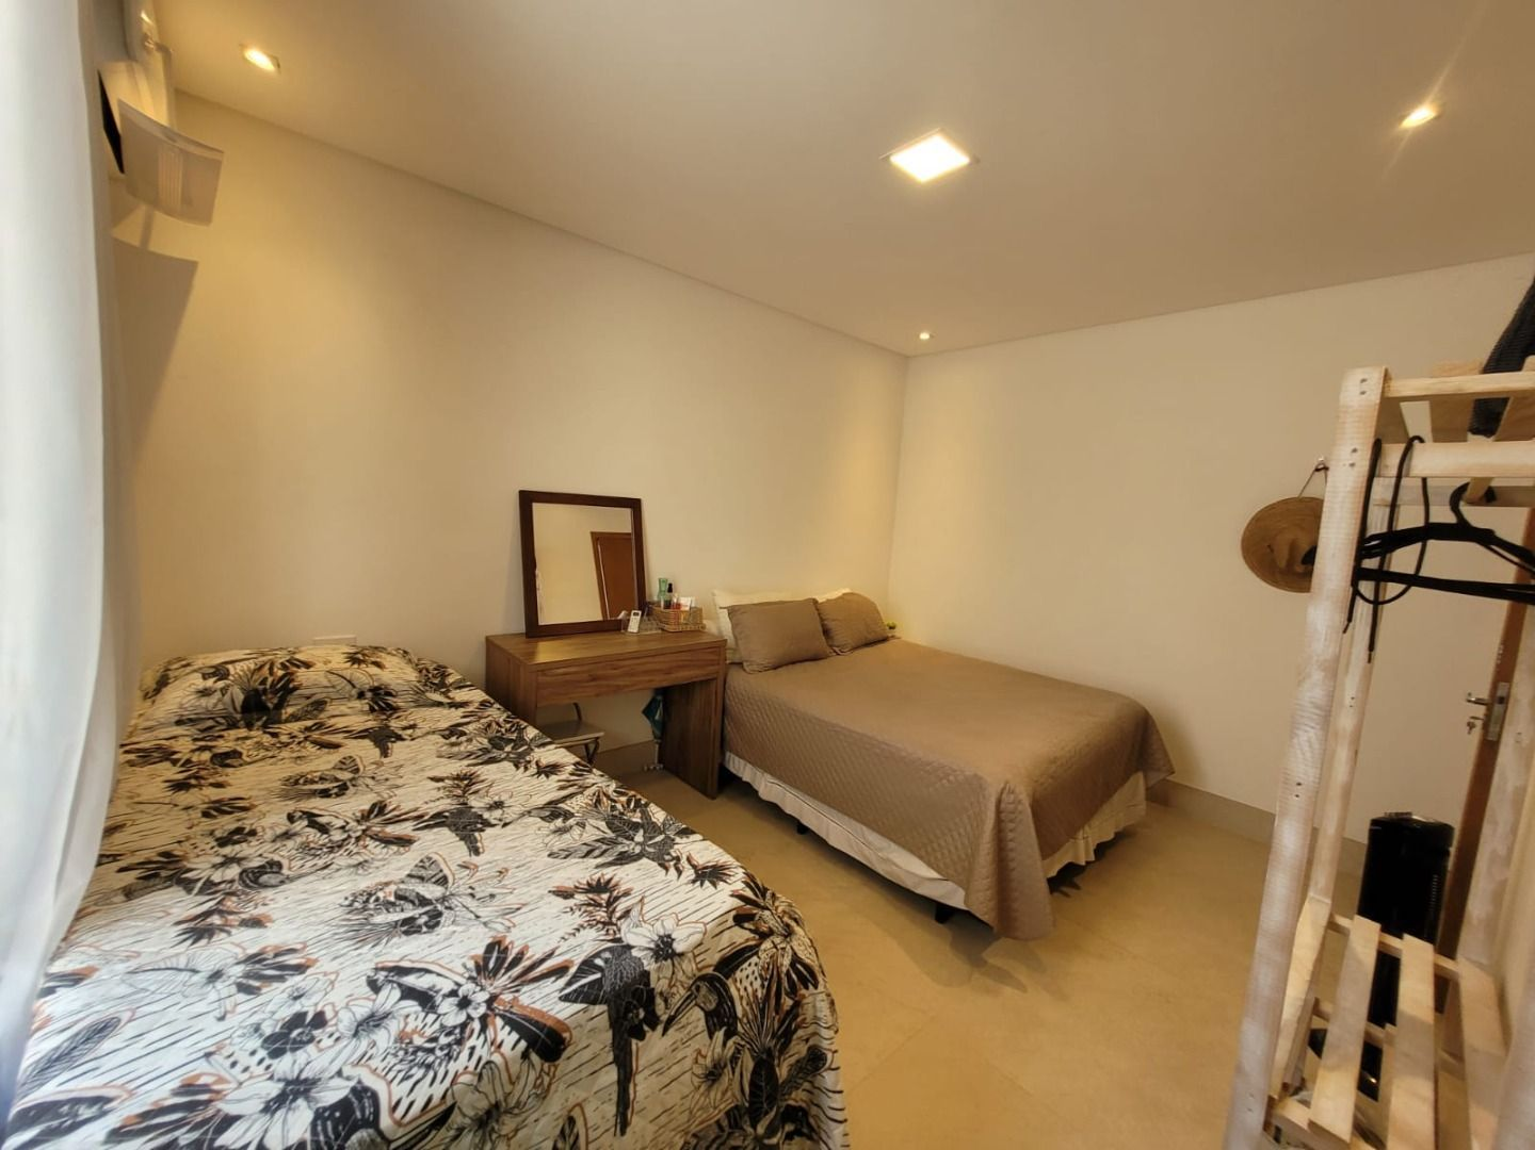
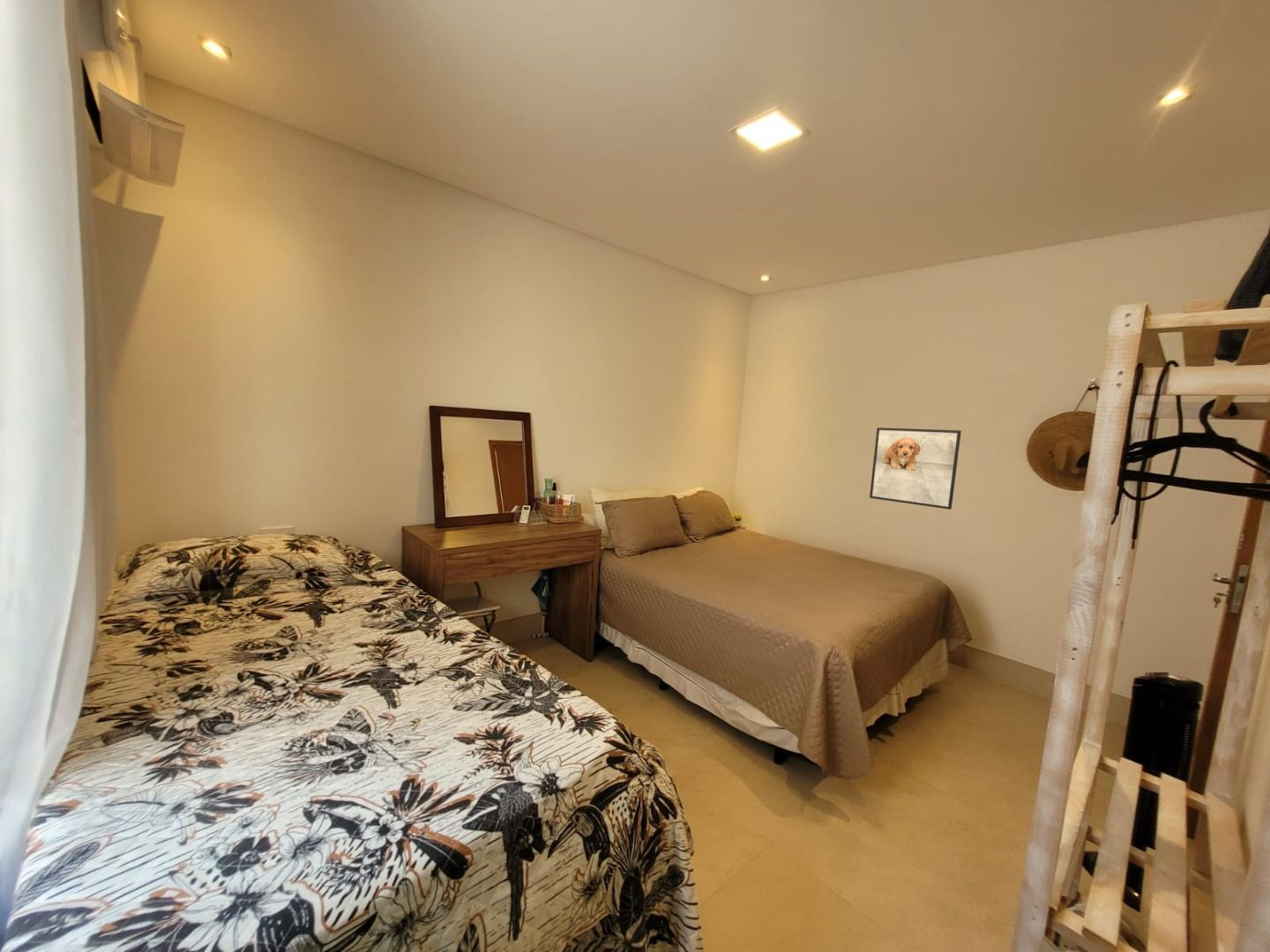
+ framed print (912, 466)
